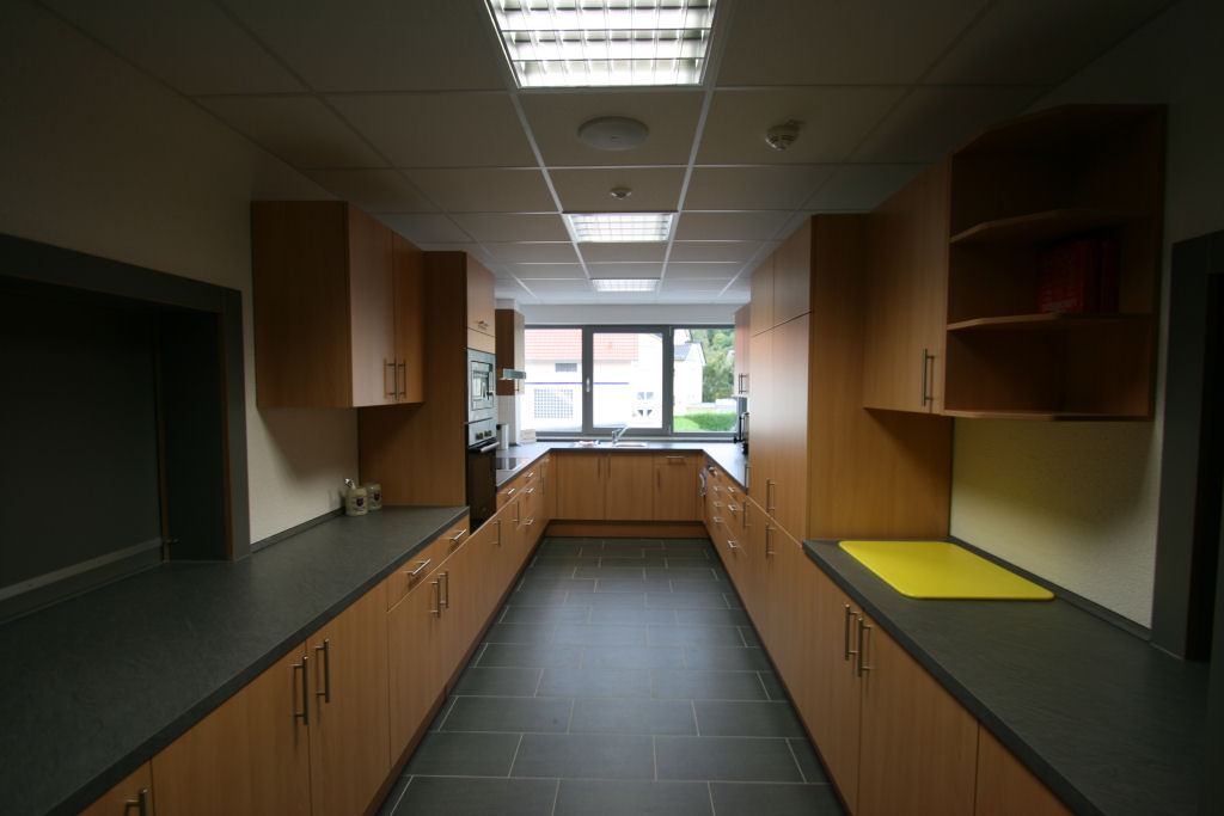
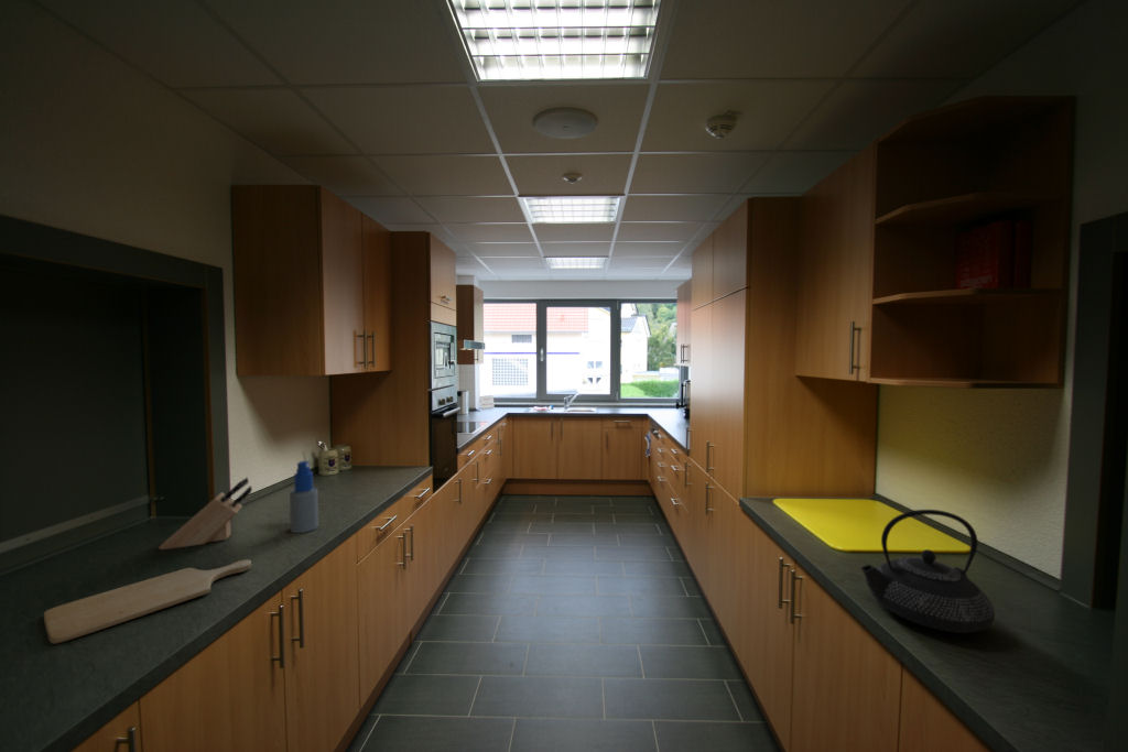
+ chopping board (162, 590)
+ spray bottle (303, 494)
+ knife block (208, 510)
+ teapot (921, 562)
